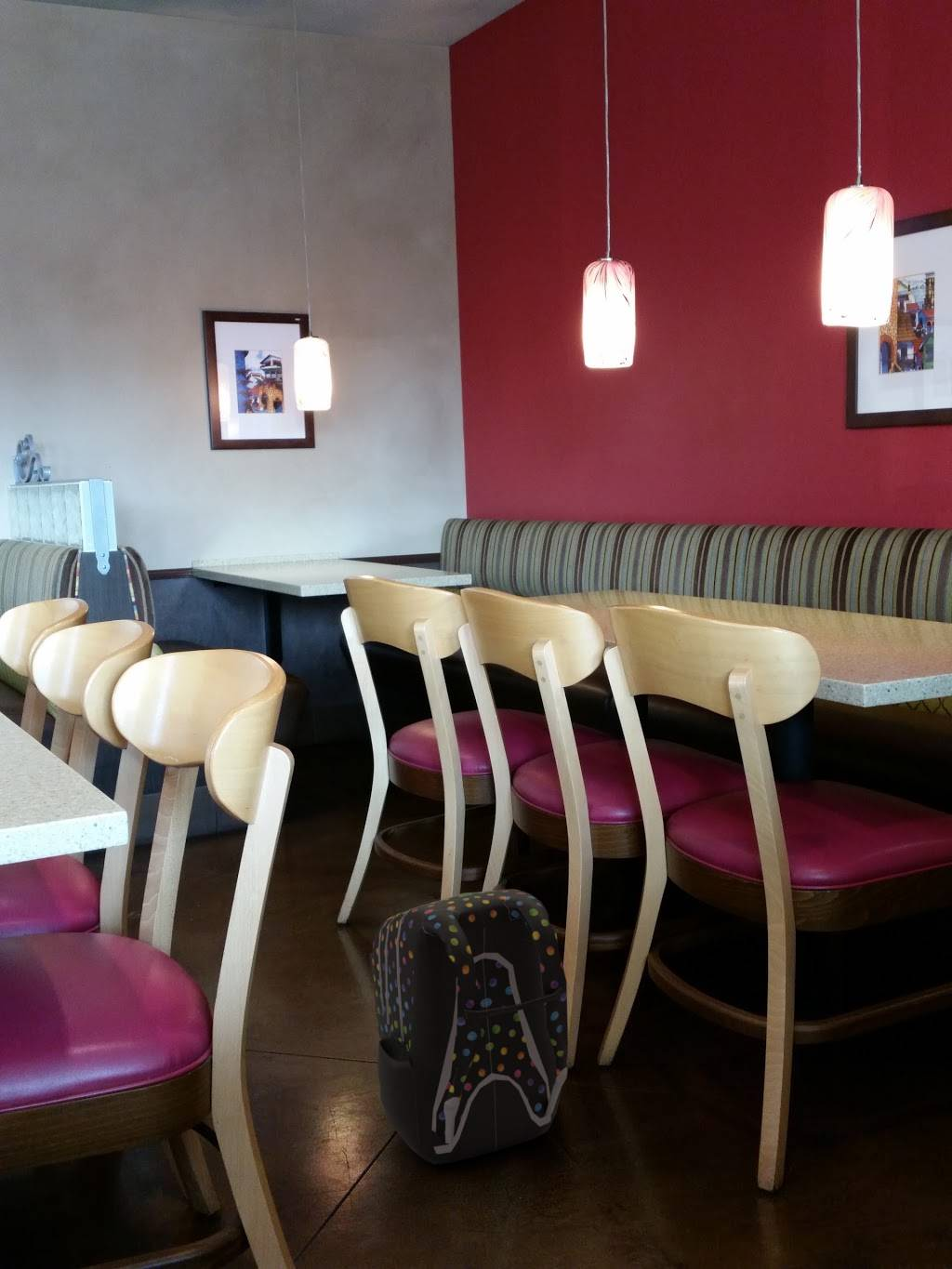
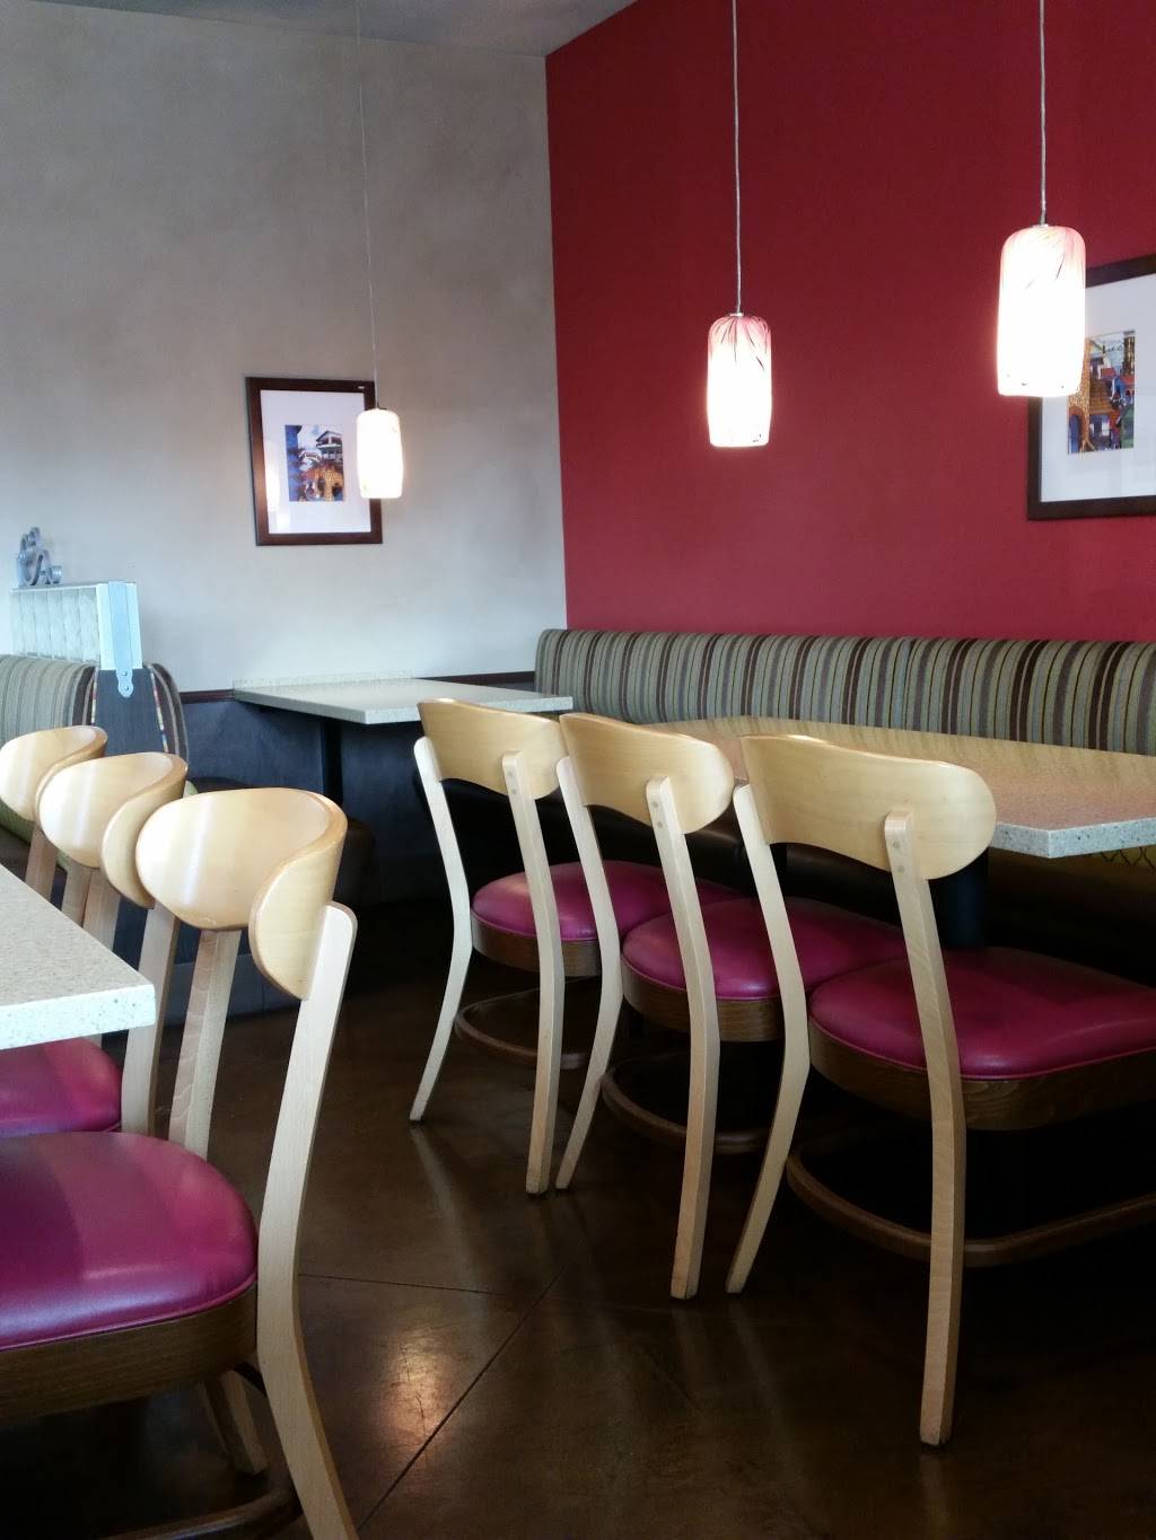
- backpack (467, 1012)
